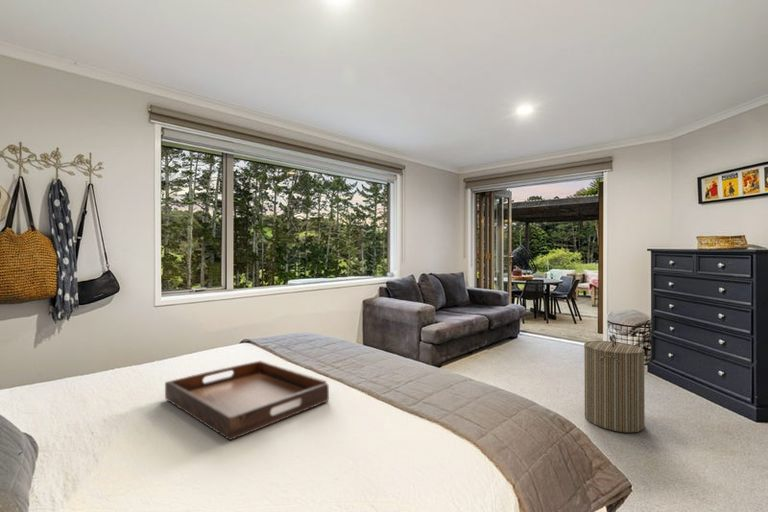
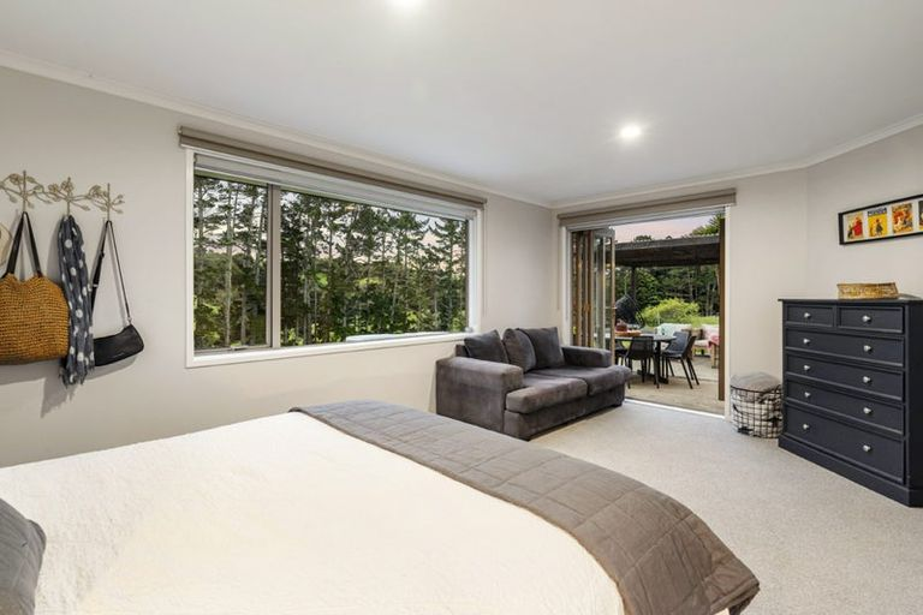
- laundry hamper (613, 377)
- serving tray (248, 391)
